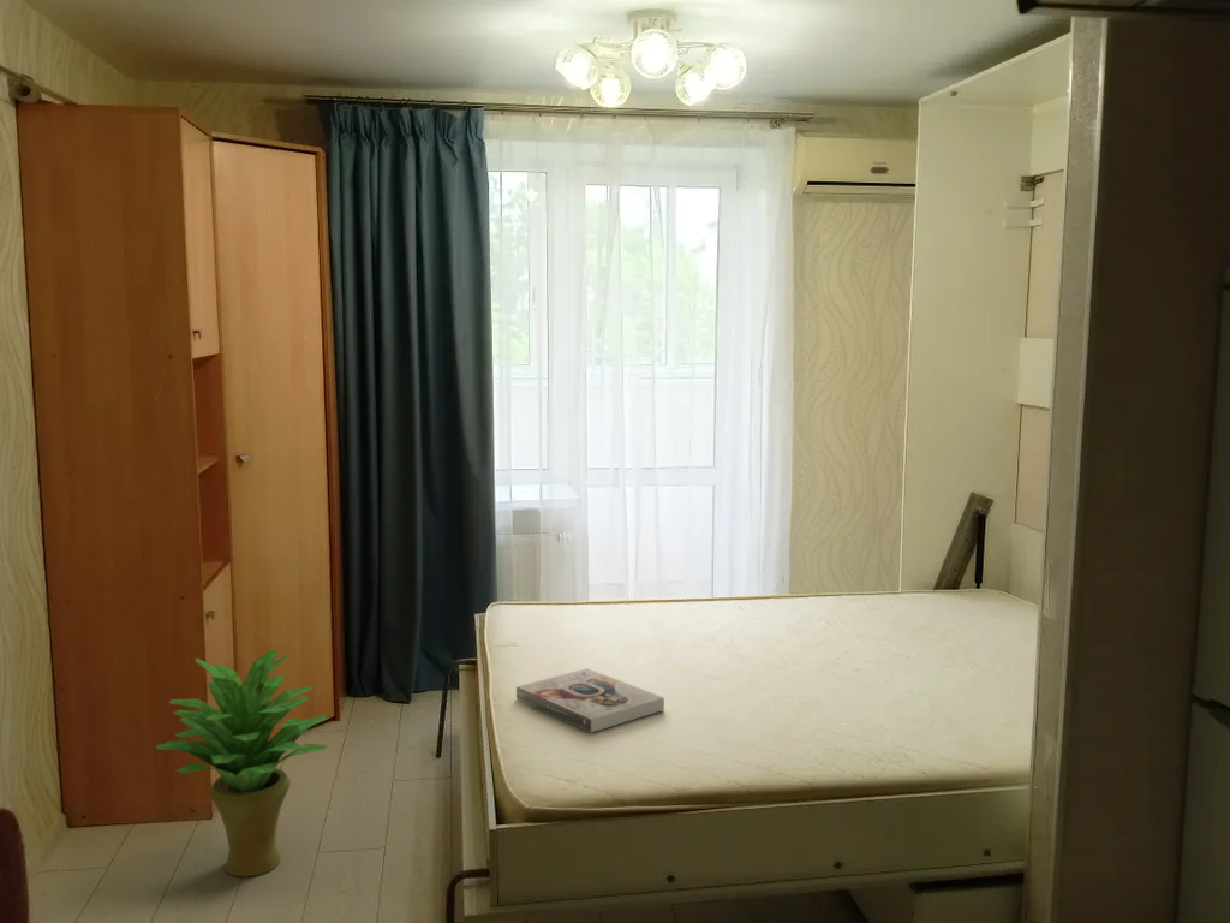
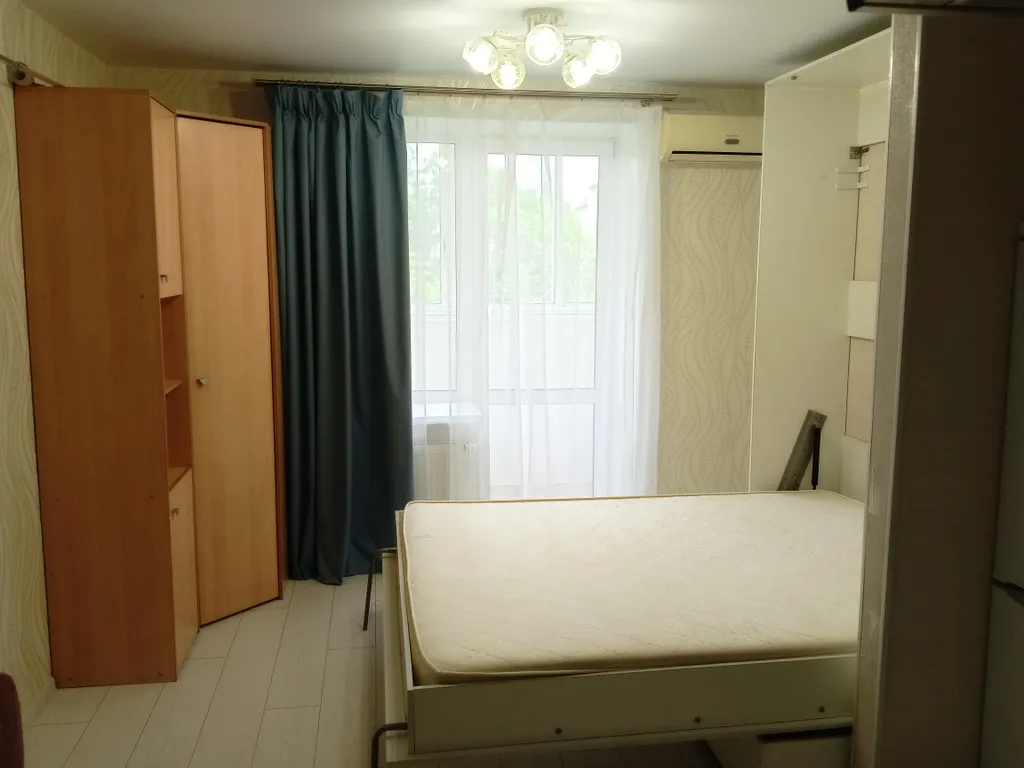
- book (589, 698)
- potted plant (250, 760)
